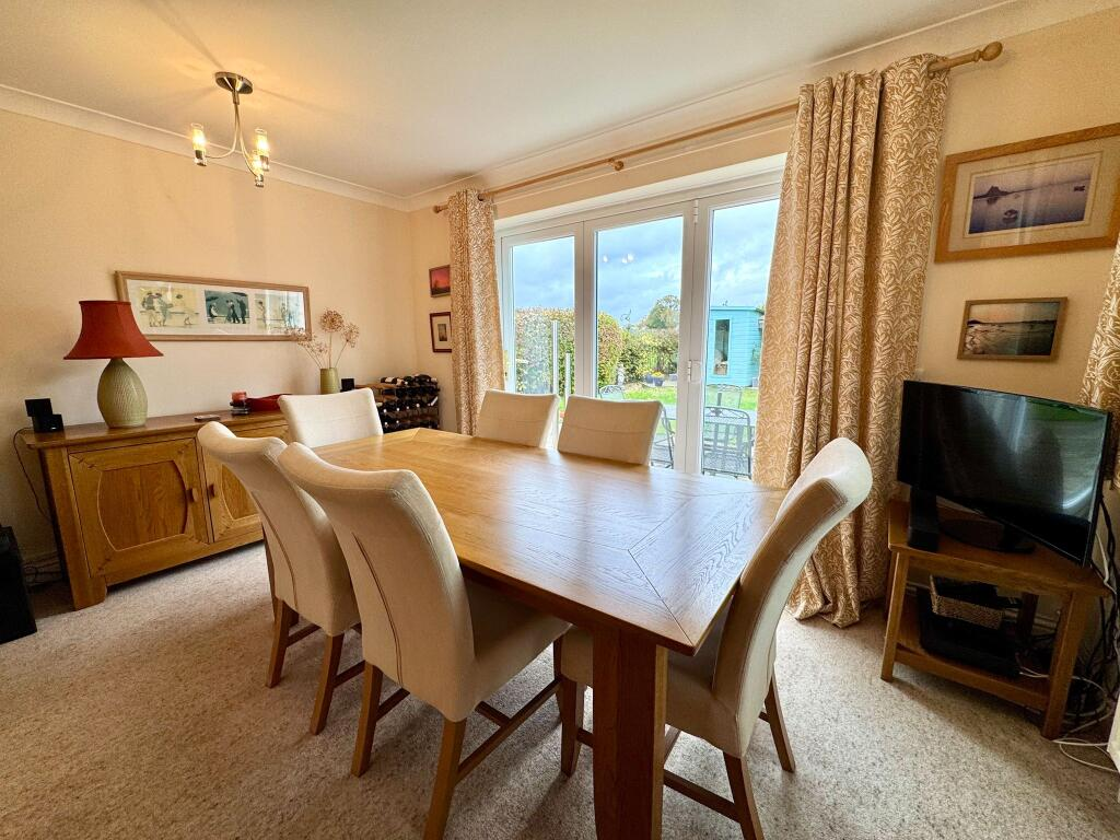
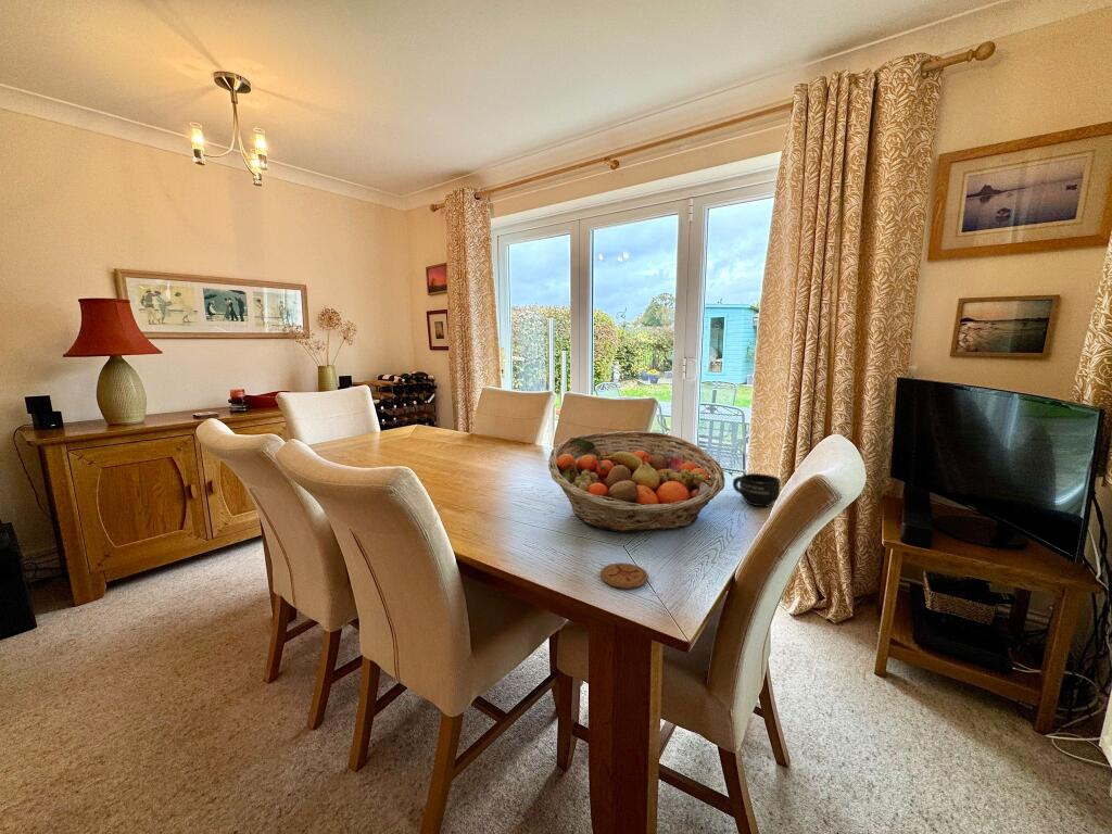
+ coaster (623, 574)
+ mug (755, 489)
+ fruit basket (633, 477)
